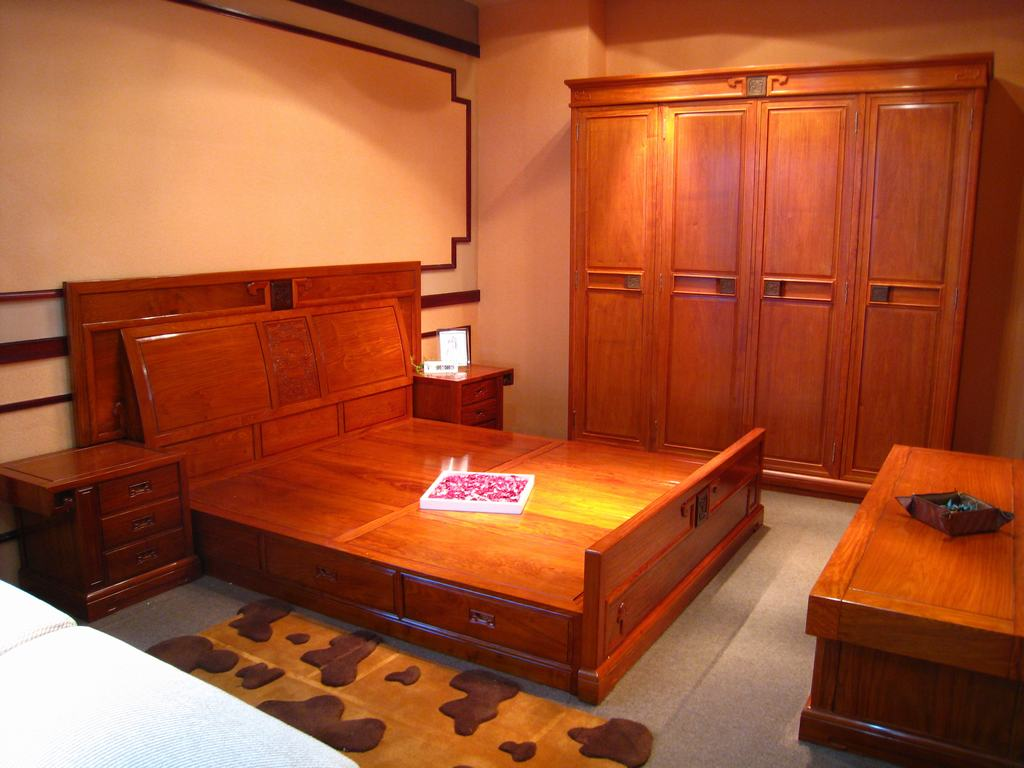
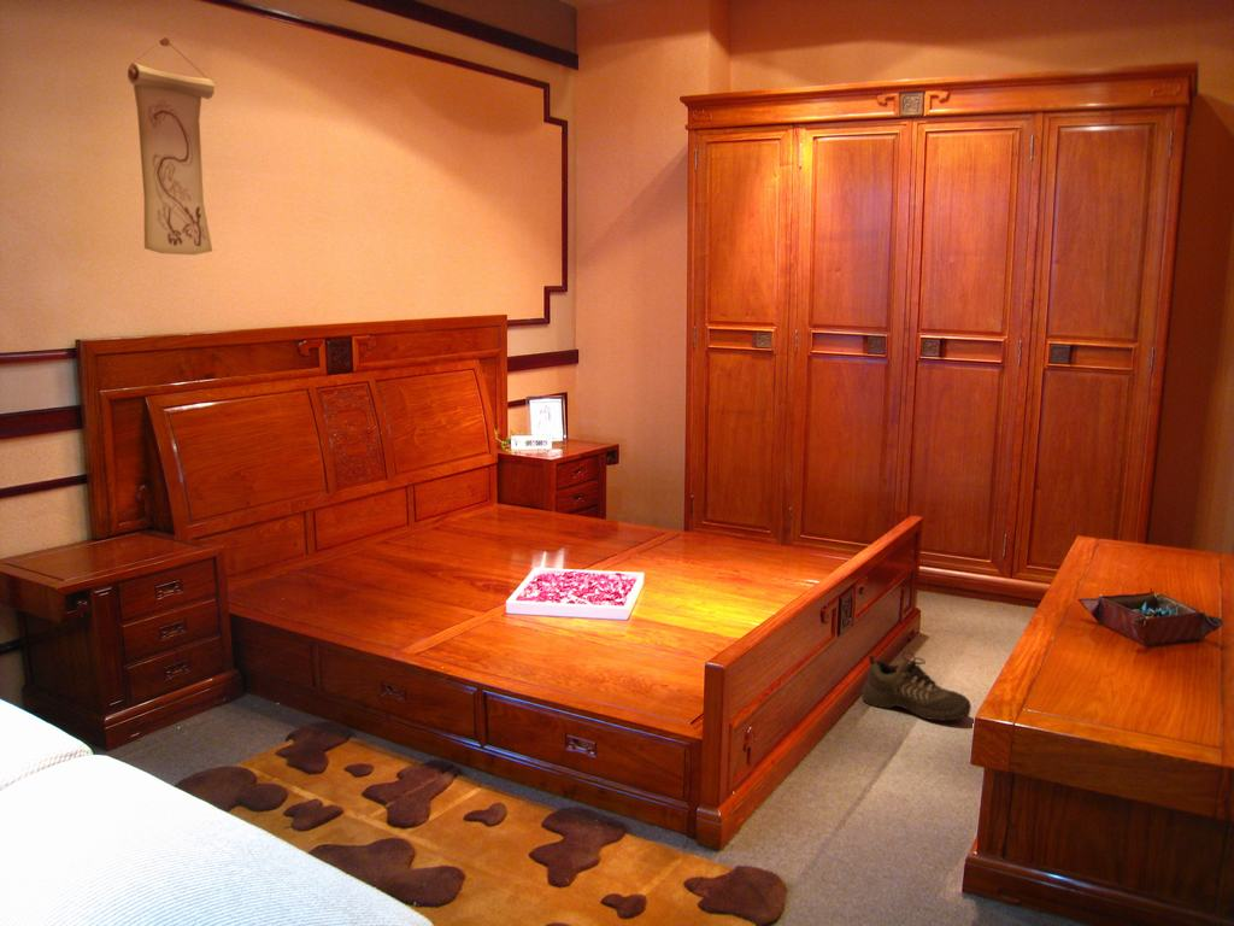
+ shoe (916, 678)
+ wall scroll (175, 146)
